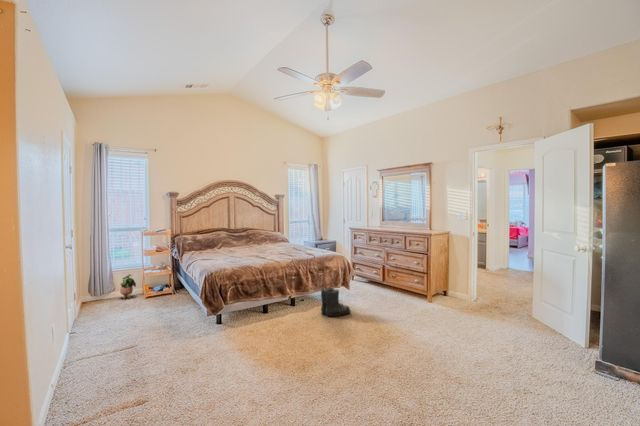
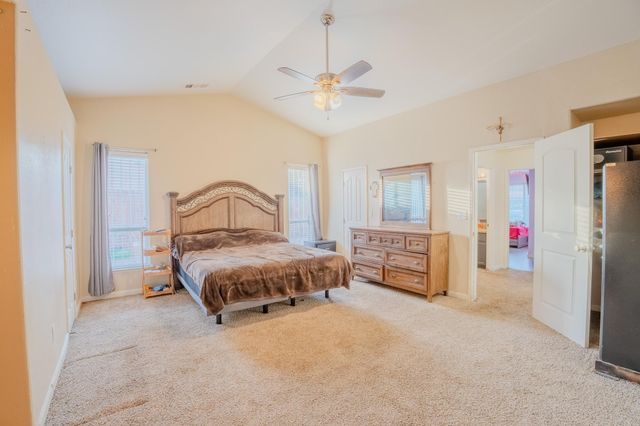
- potted plant (128, 285)
- boots (335, 300)
